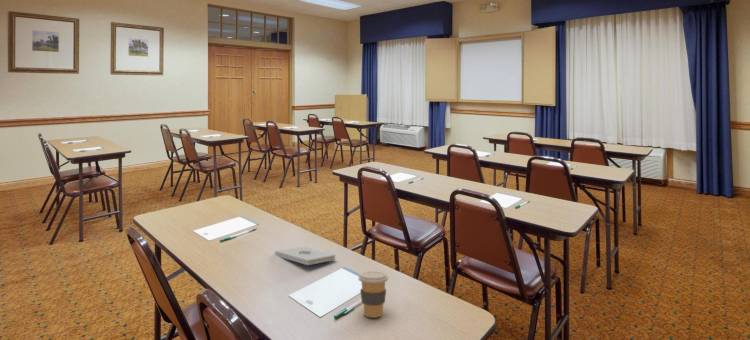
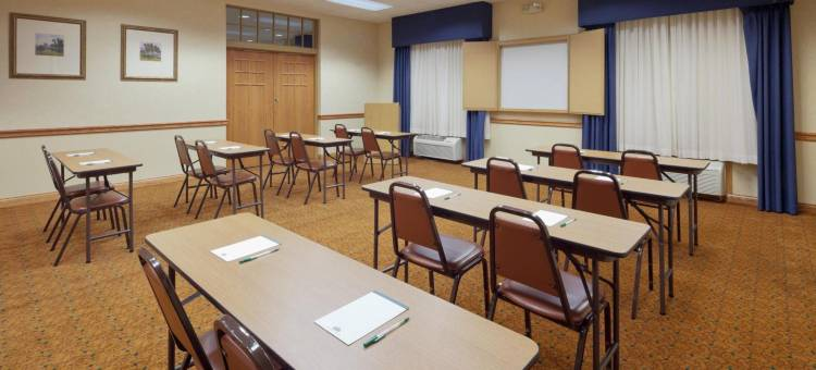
- coffee cup (373, 294)
- notepad (305, 255)
